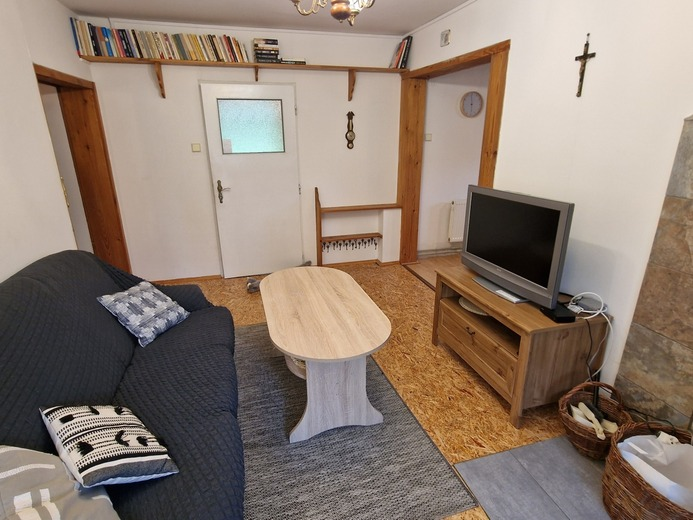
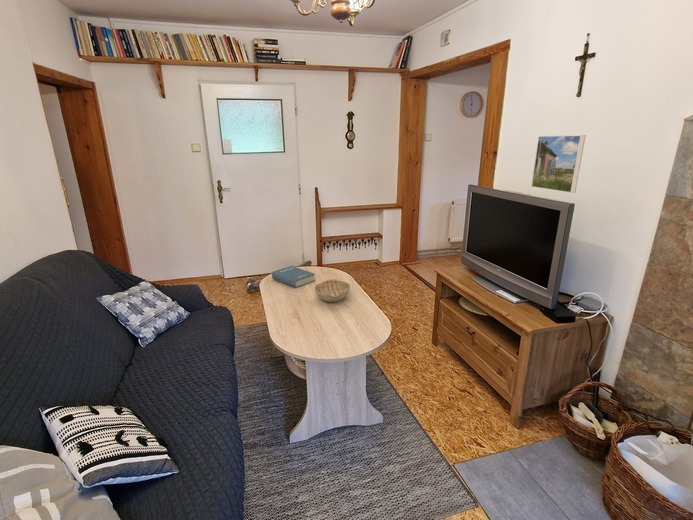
+ hardback book (293, 276)
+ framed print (556, 163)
+ decorative bowl (332, 292)
